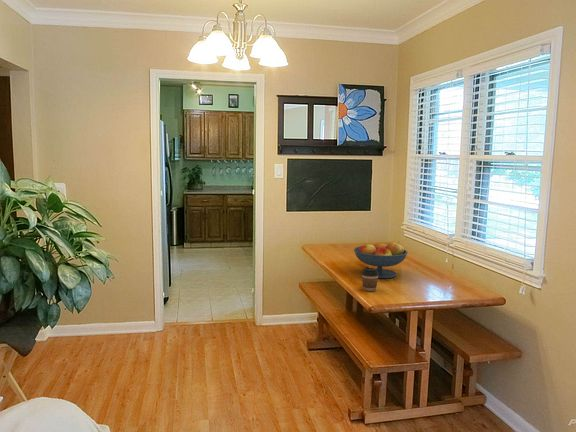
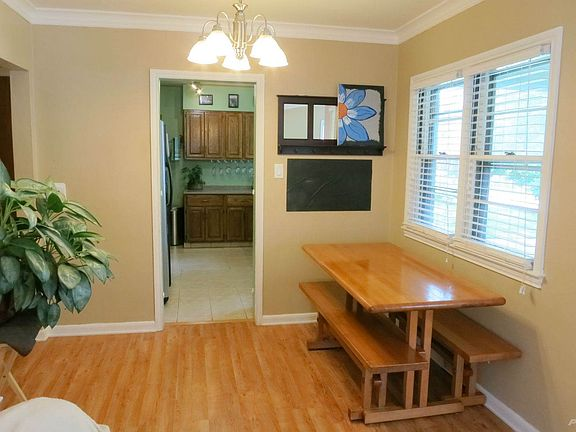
- coffee cup (369, 278)
- fruit bowl (380, 258)
